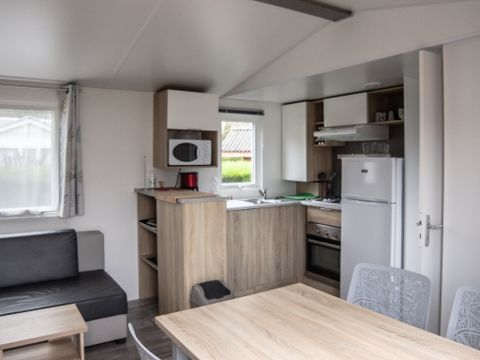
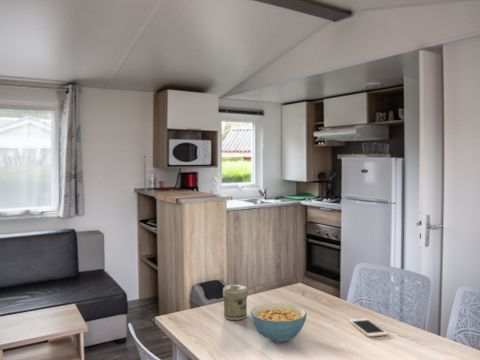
+ jar (235, 301)
+ cereal bowl (278, 325)
+ cell phone (367, 326)
